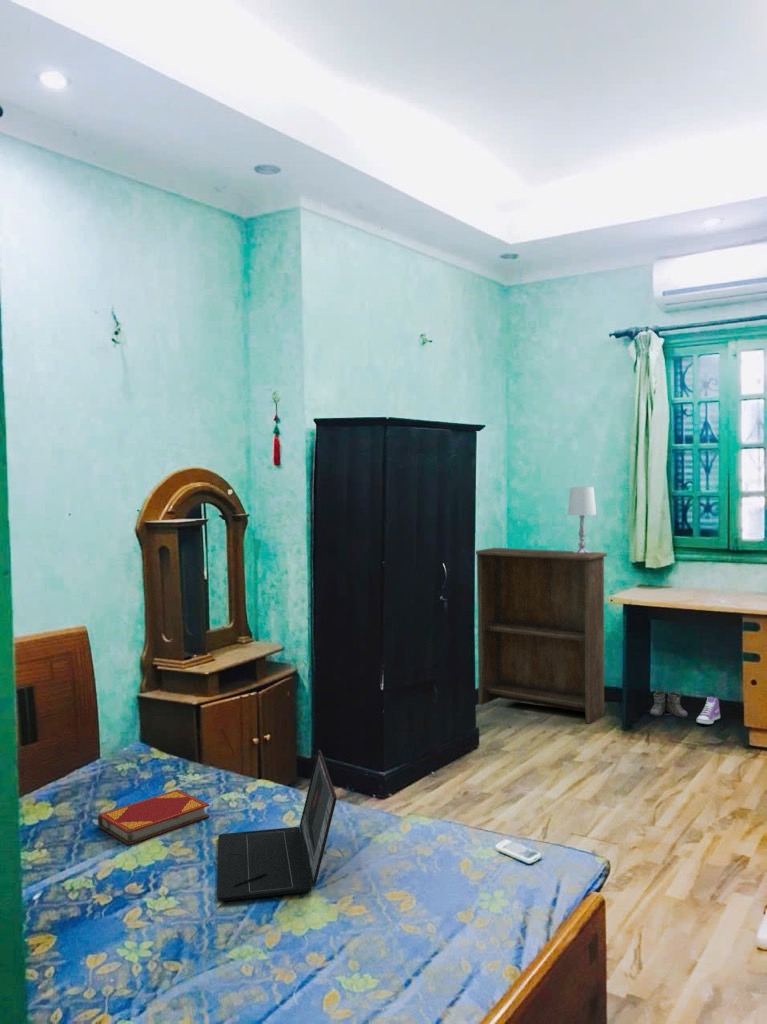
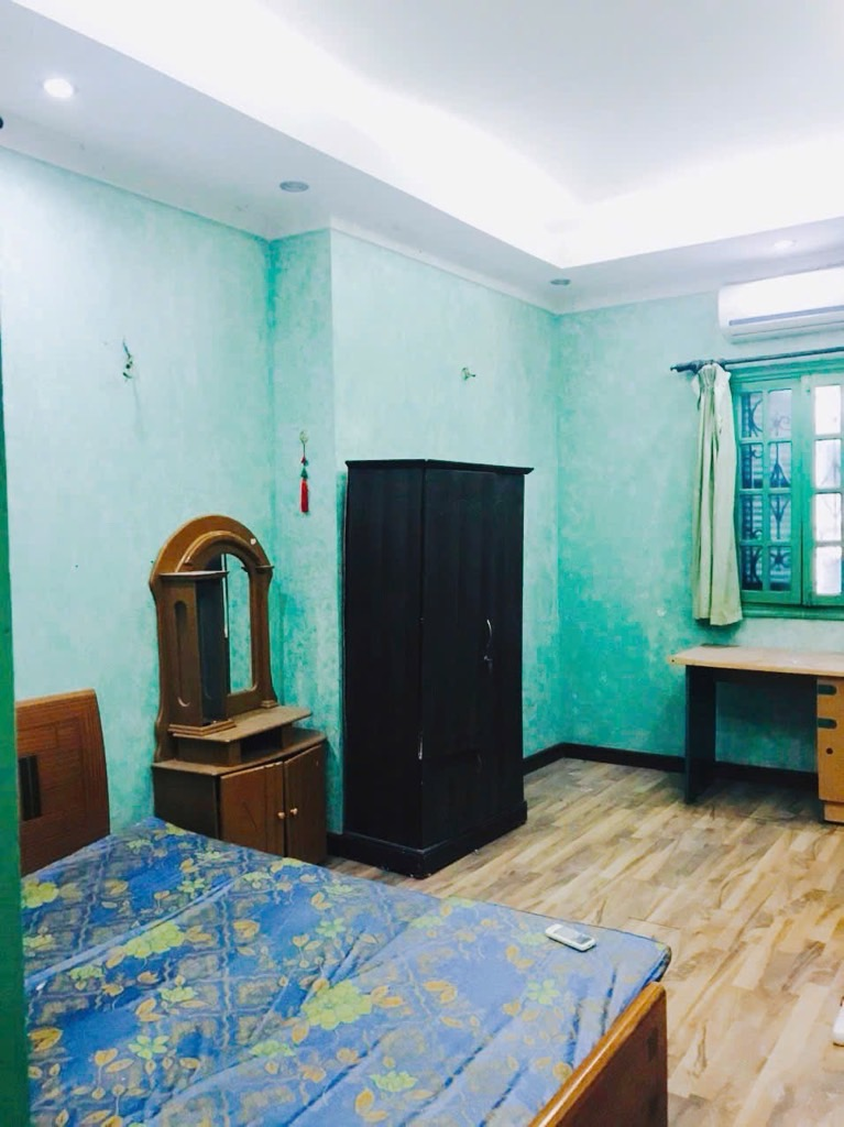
- table lamp (582, 519)
- boots (667, 703)
- bookshelf (539, 631)
- sneaker (707, 709)
- hardback book (154, 815)
- laptop (273, 829)
